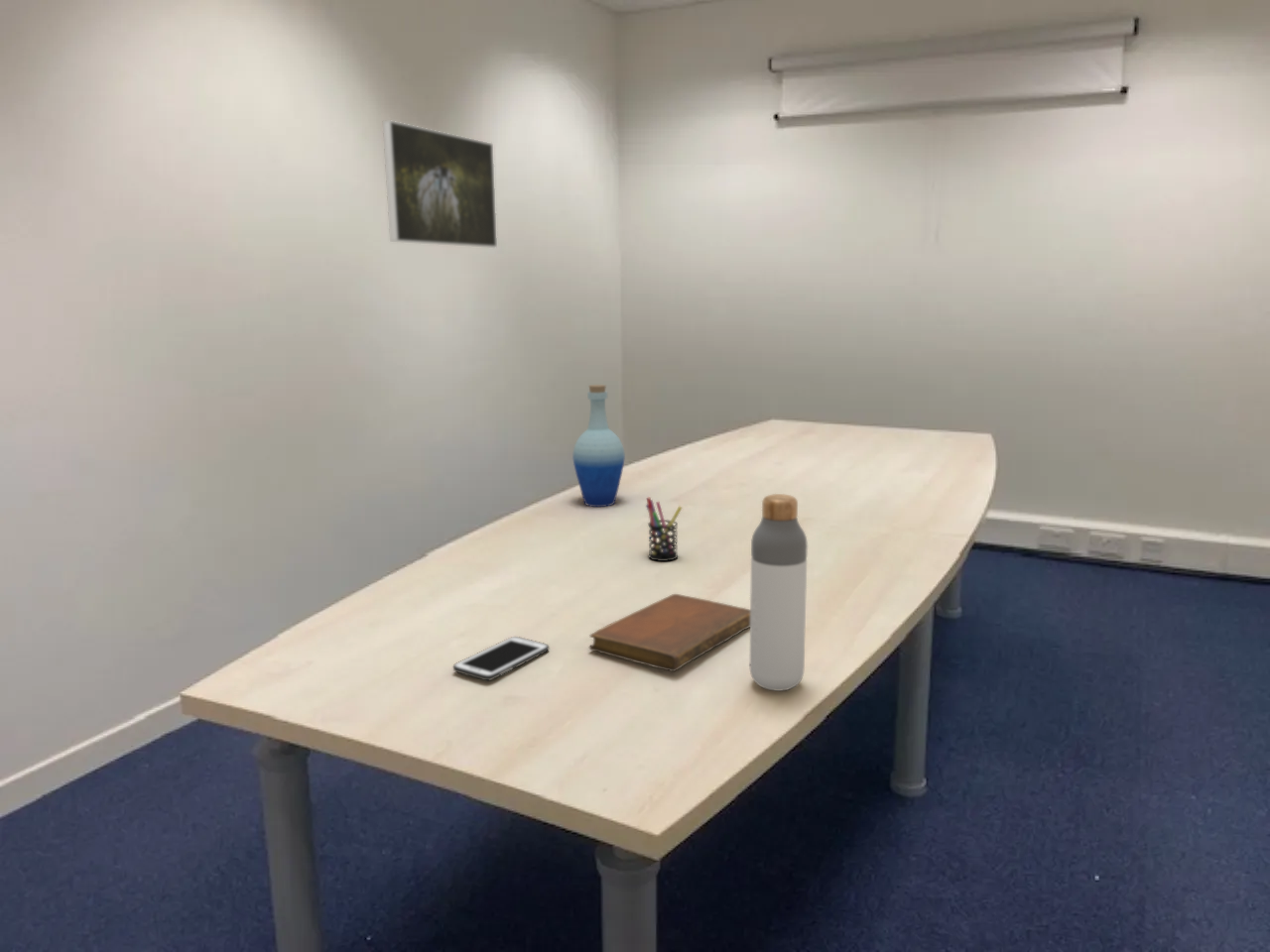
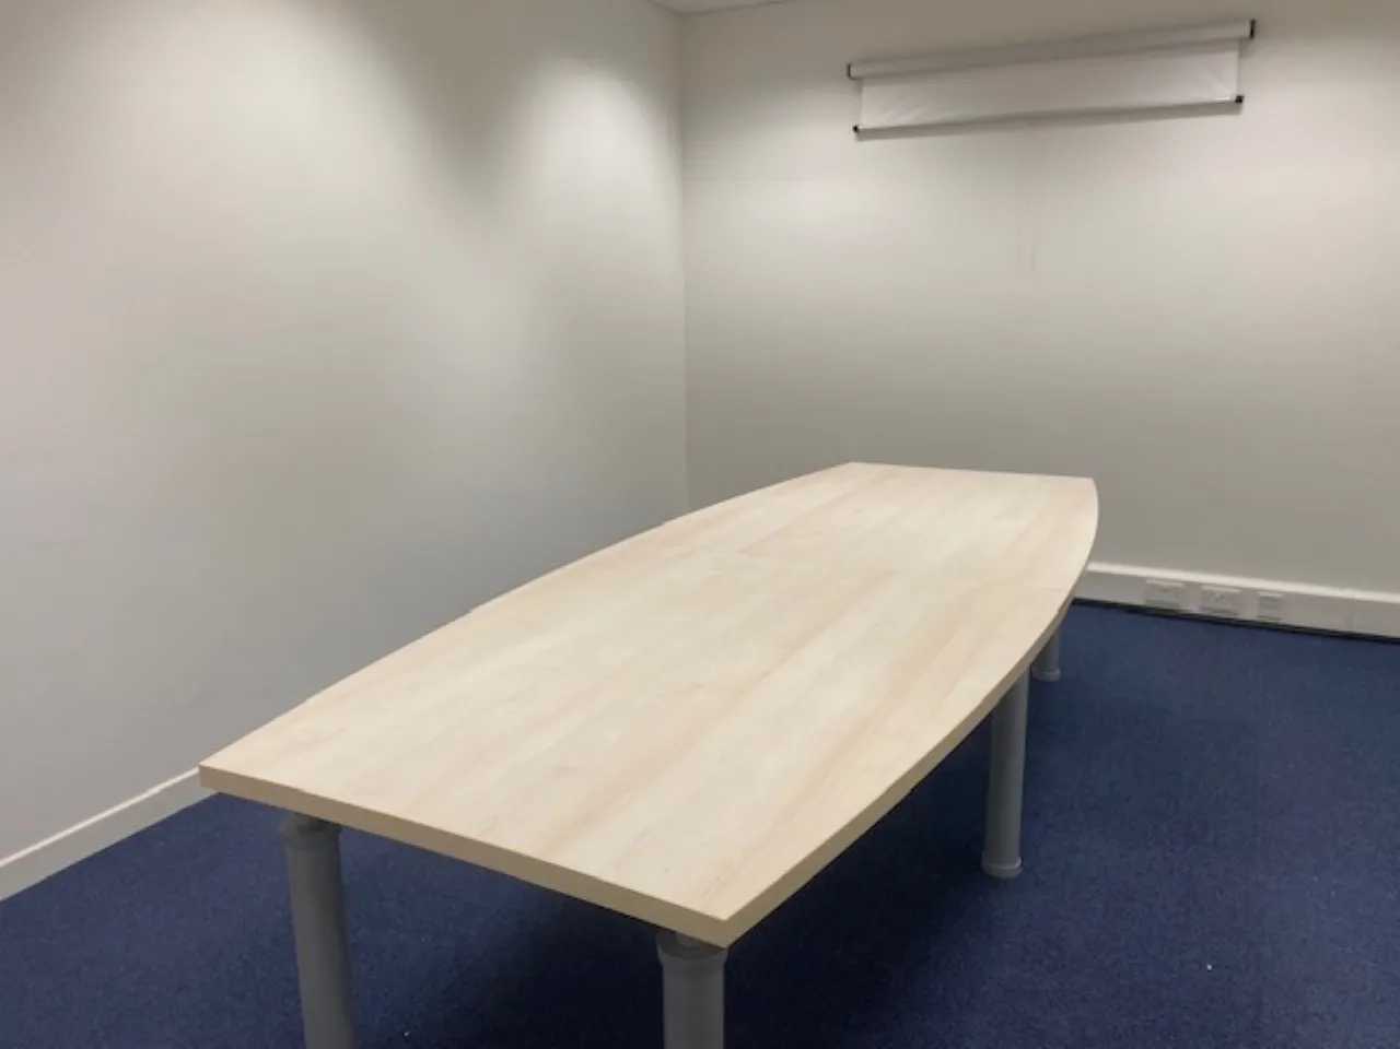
- bottle (778, 592)
- bottle (598, 444)
- cell phone (502, 657)
- pen holder (660, 529)
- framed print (444, 189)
- notebook (675, 629)
